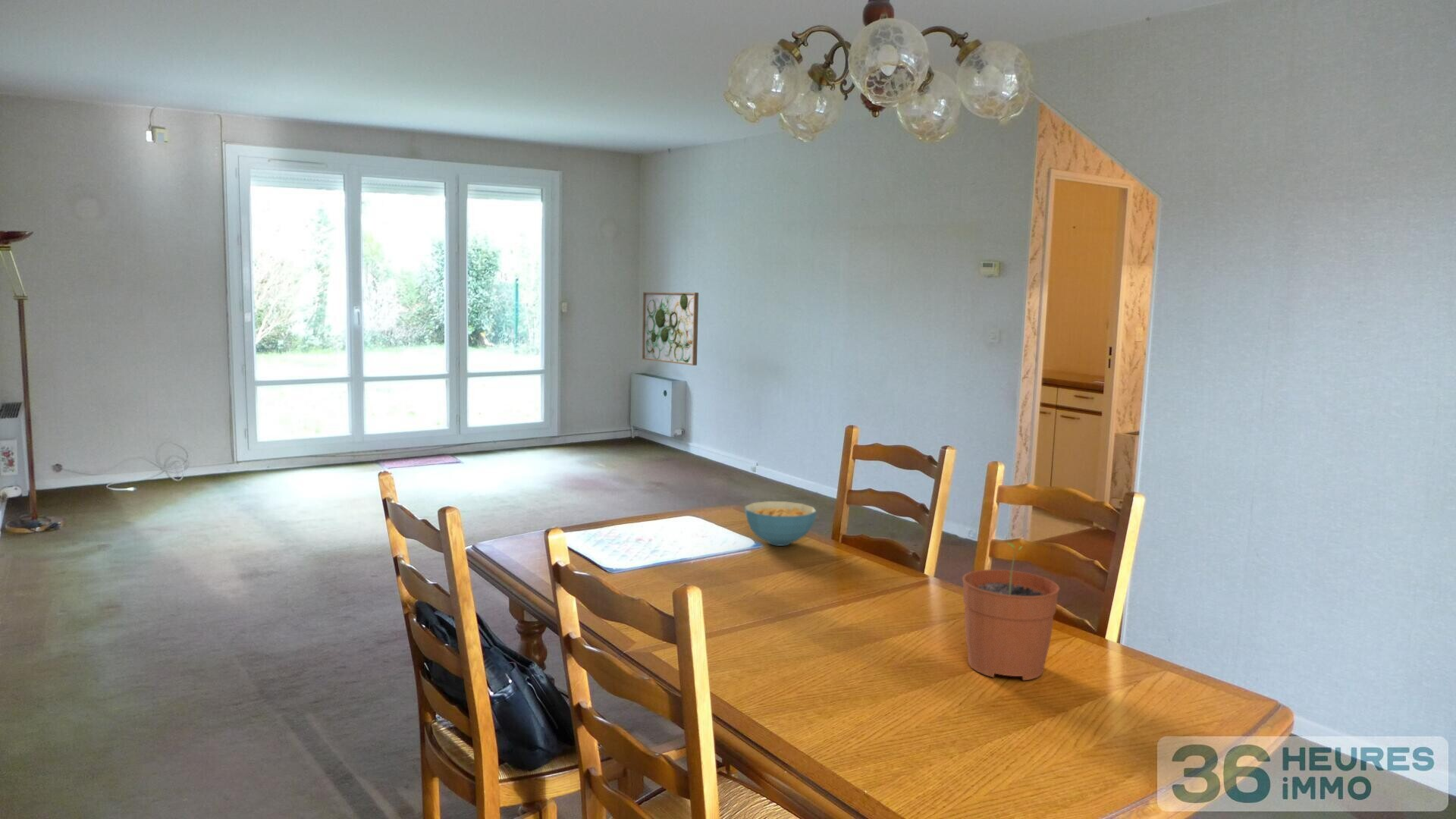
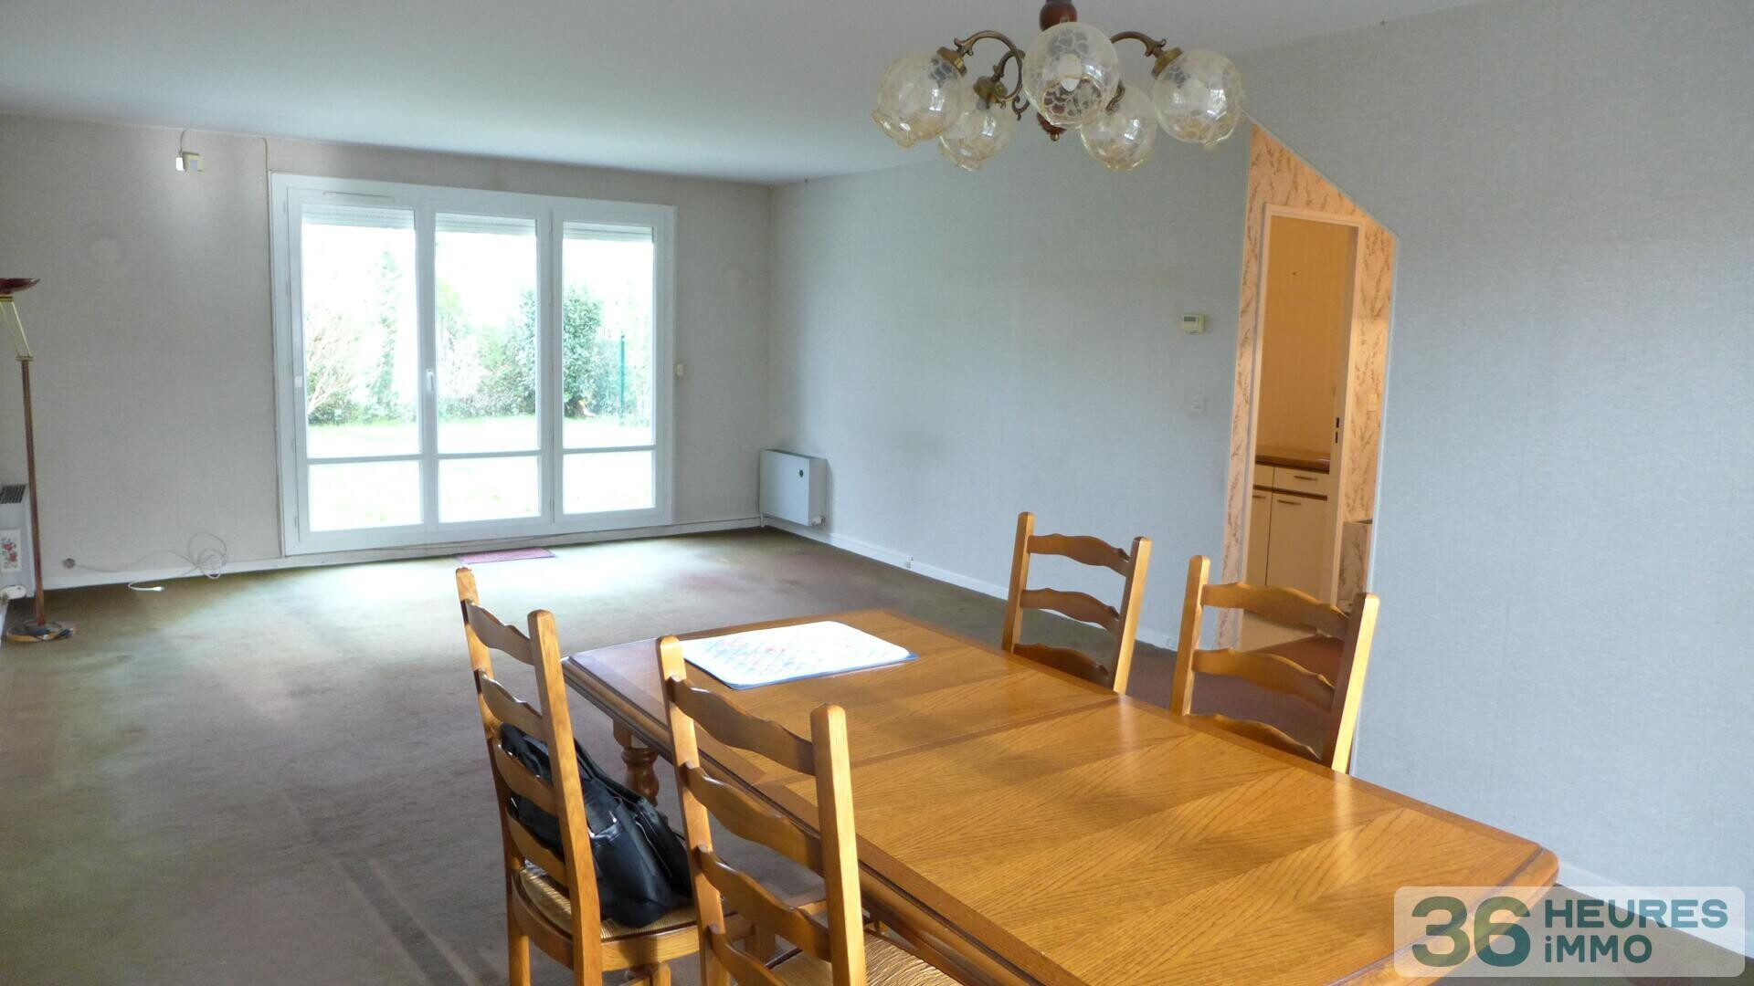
- cereal bowl (780, 526)
- plant pot (1009, 603)
- wall art (667, 327)
